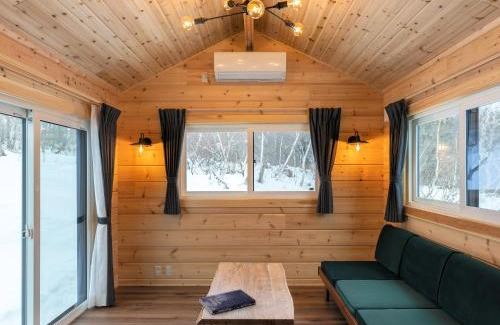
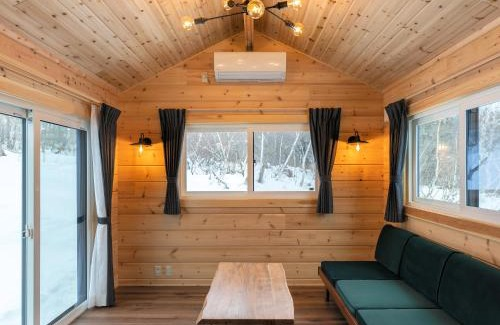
- book (227, 301)
